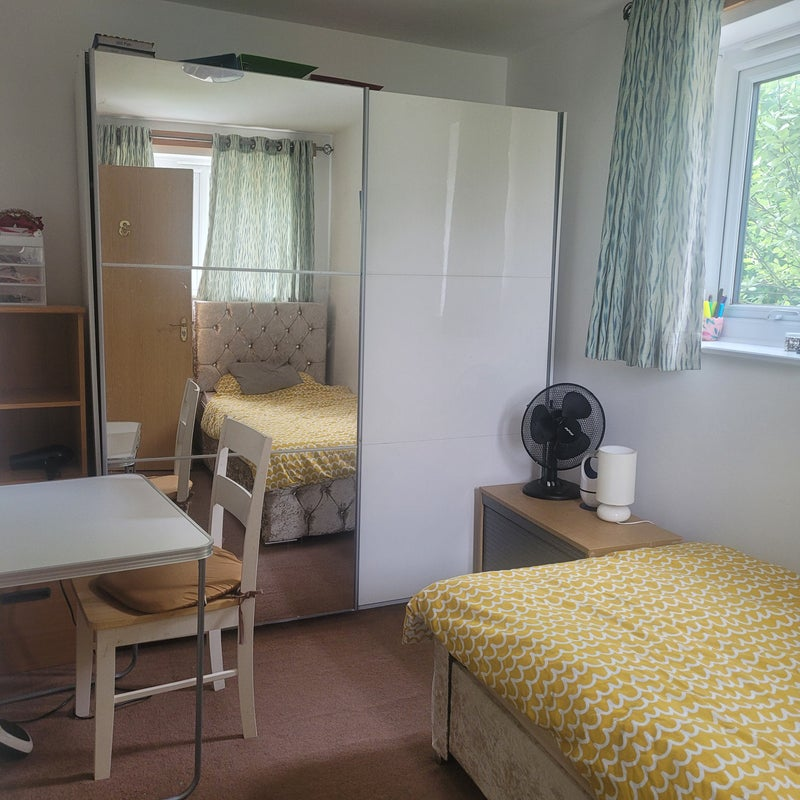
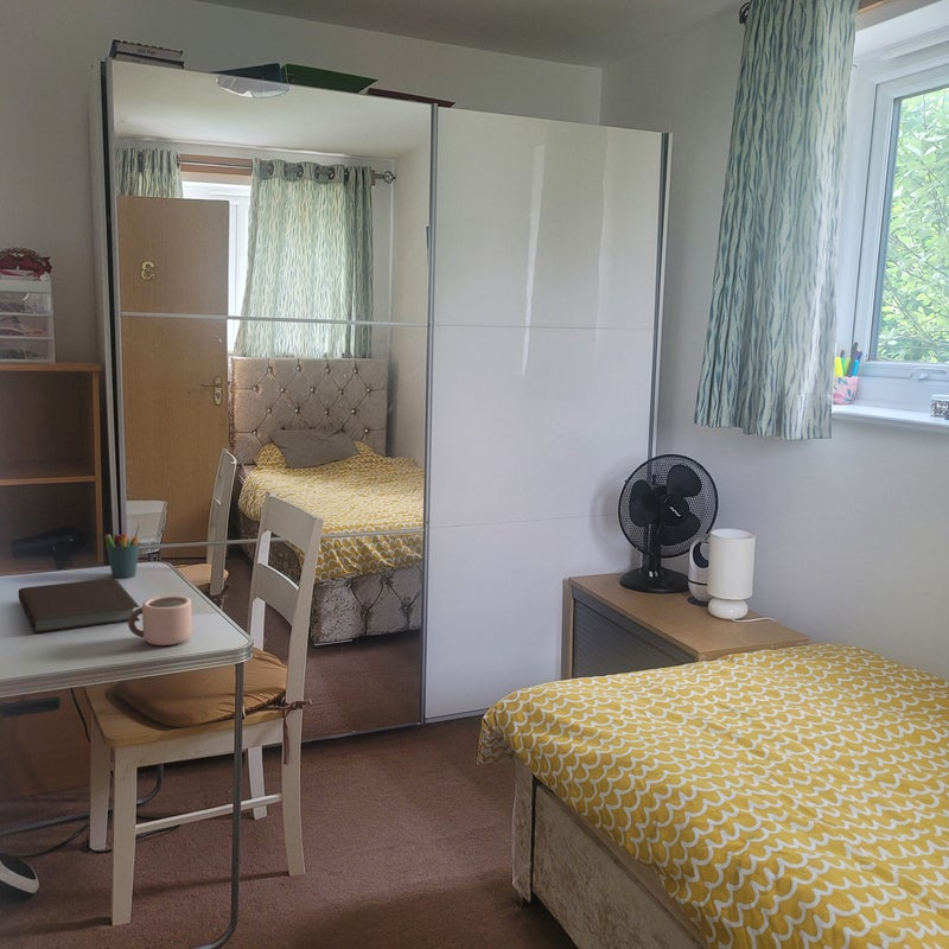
+ pen holder (122, 550)
+ mug (160, 620)
+ notebook (77, 604)
